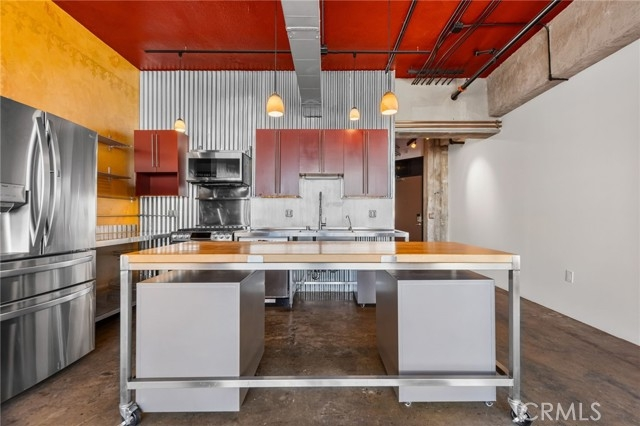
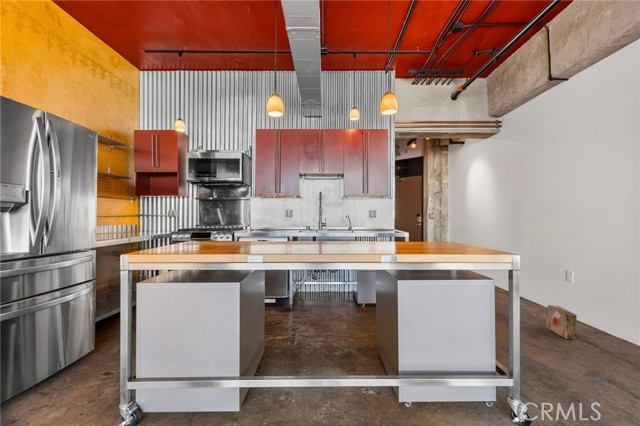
+ cardboard box (559, 320)
